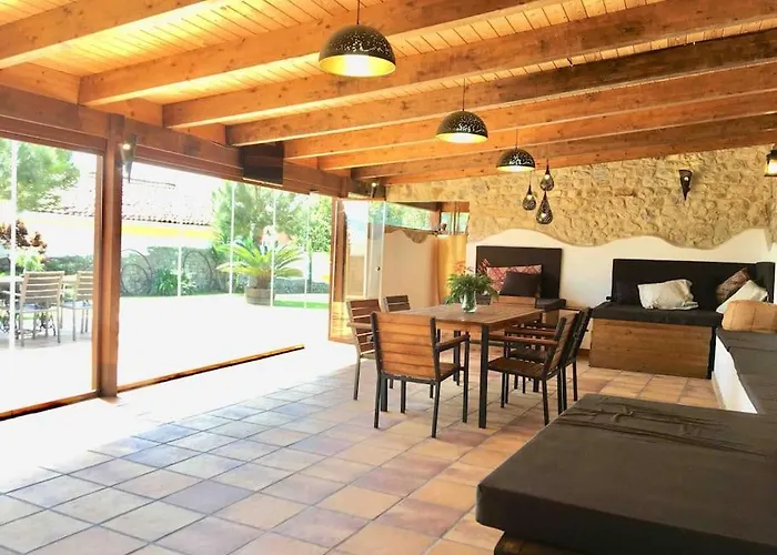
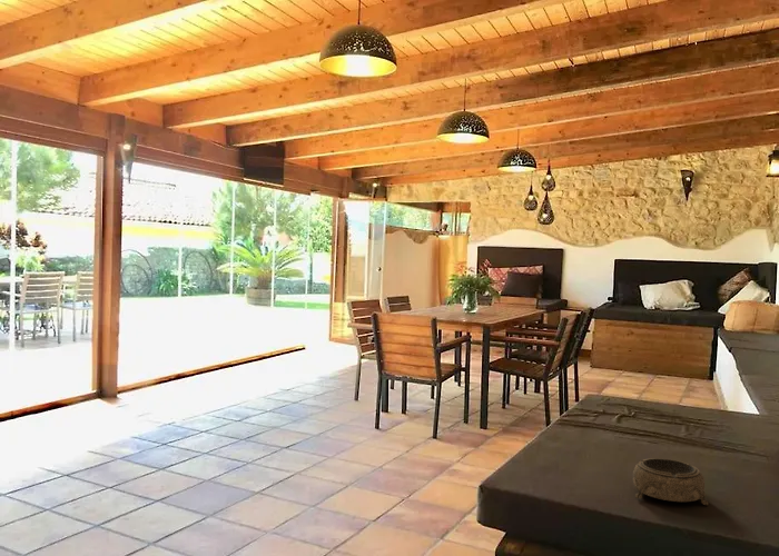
+ decorative bowl (667, 479)
